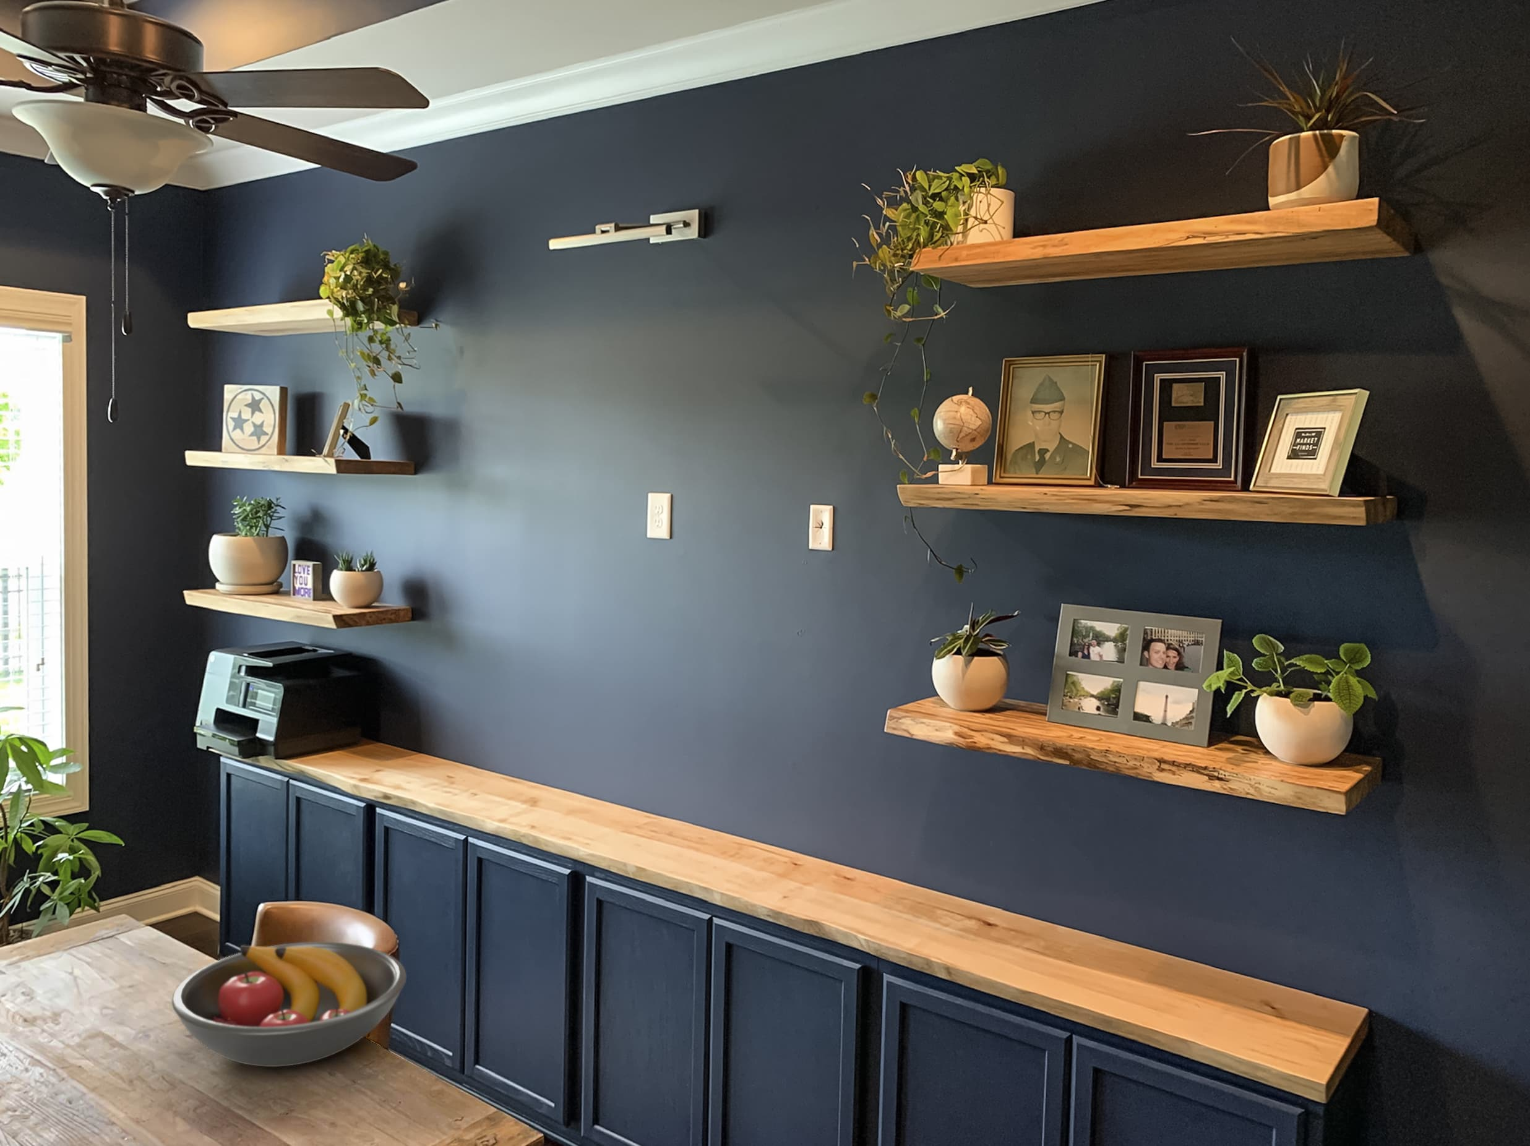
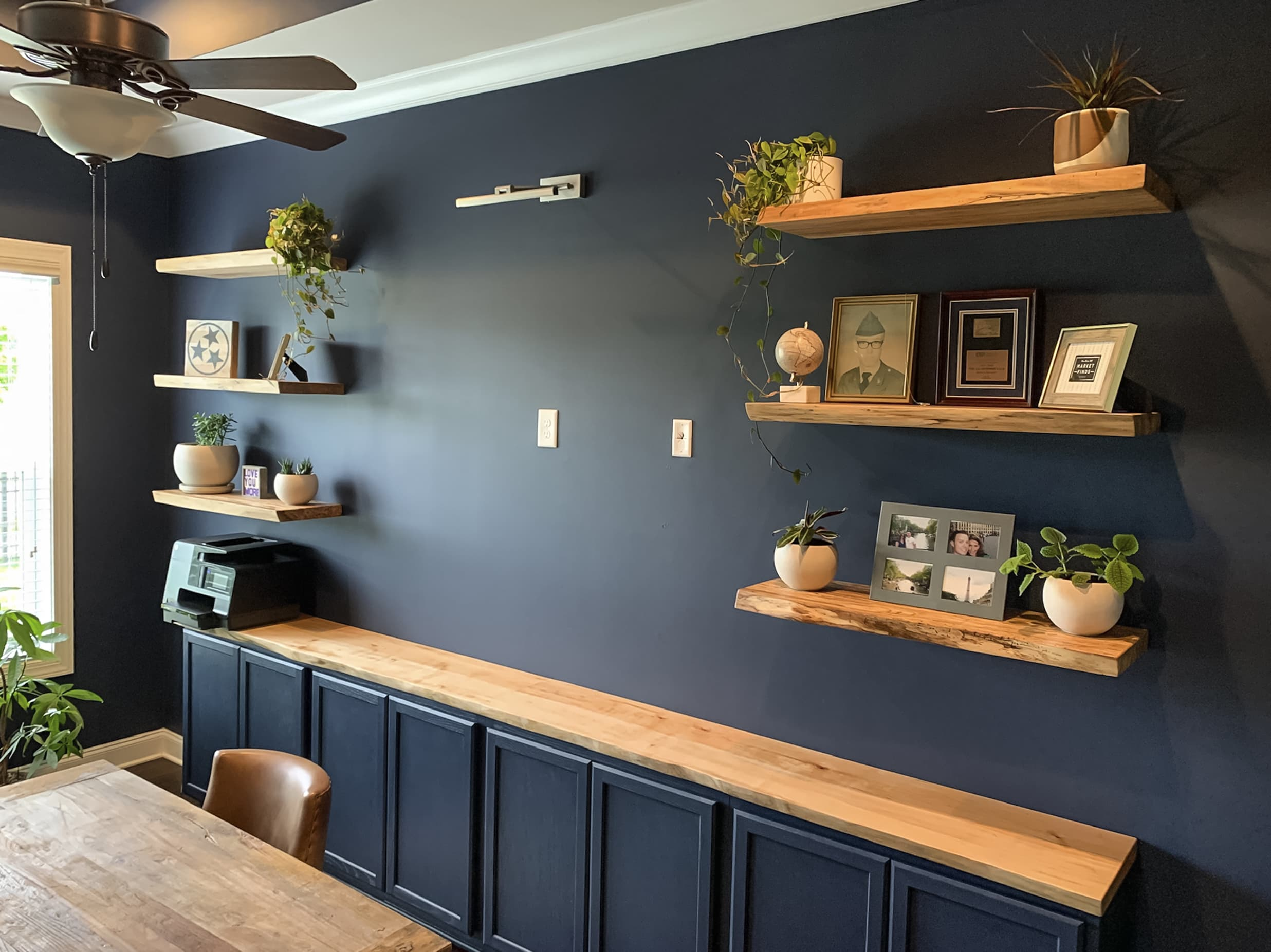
- fruit bowl (293, 1004)
